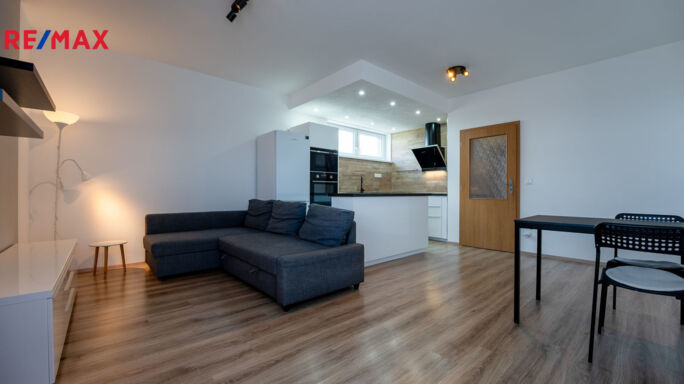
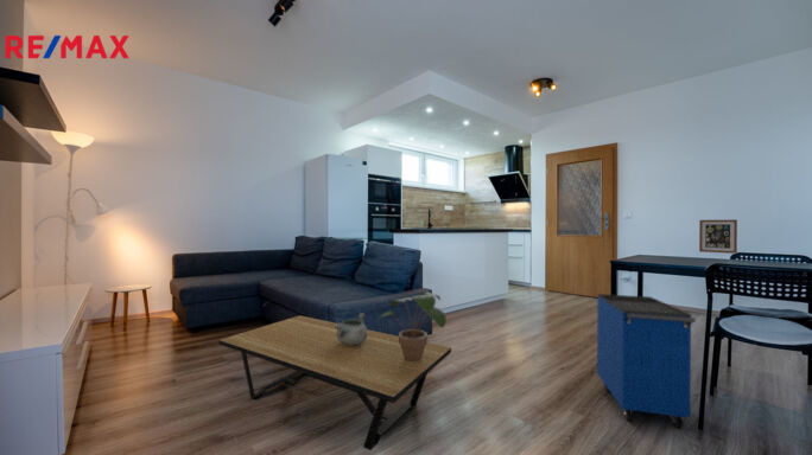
+ potted plant (413, 326)
+ cabinet (639, 355)
+ decorative bowl (351, 331)
+ coffee table (331, 373)
+ wall art (717, 236)
